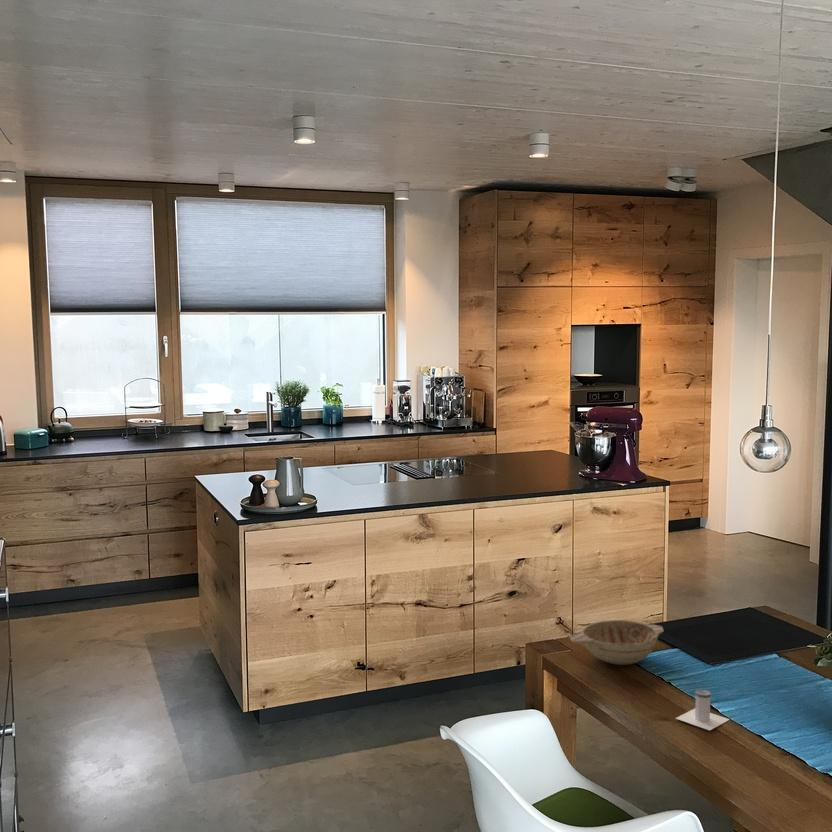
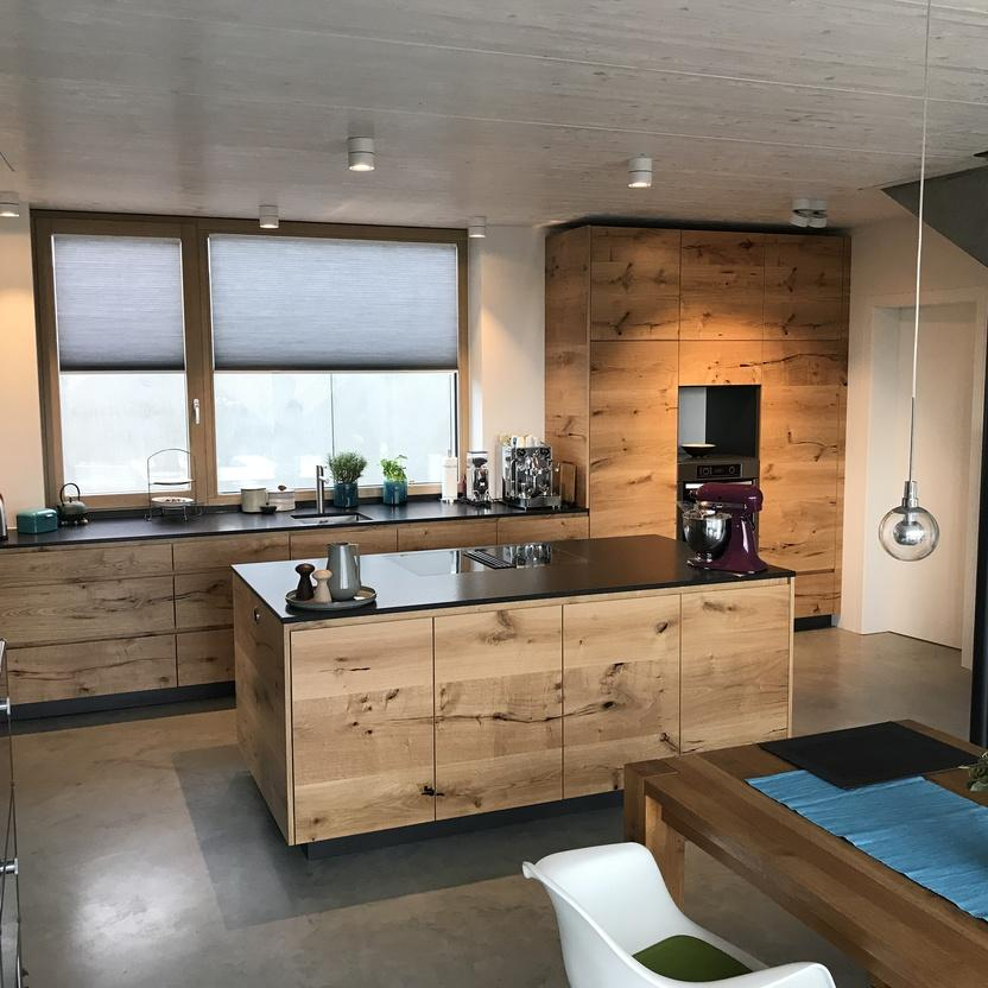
- decorative bowl (618, 645)
- salt shaker (702, 705)
